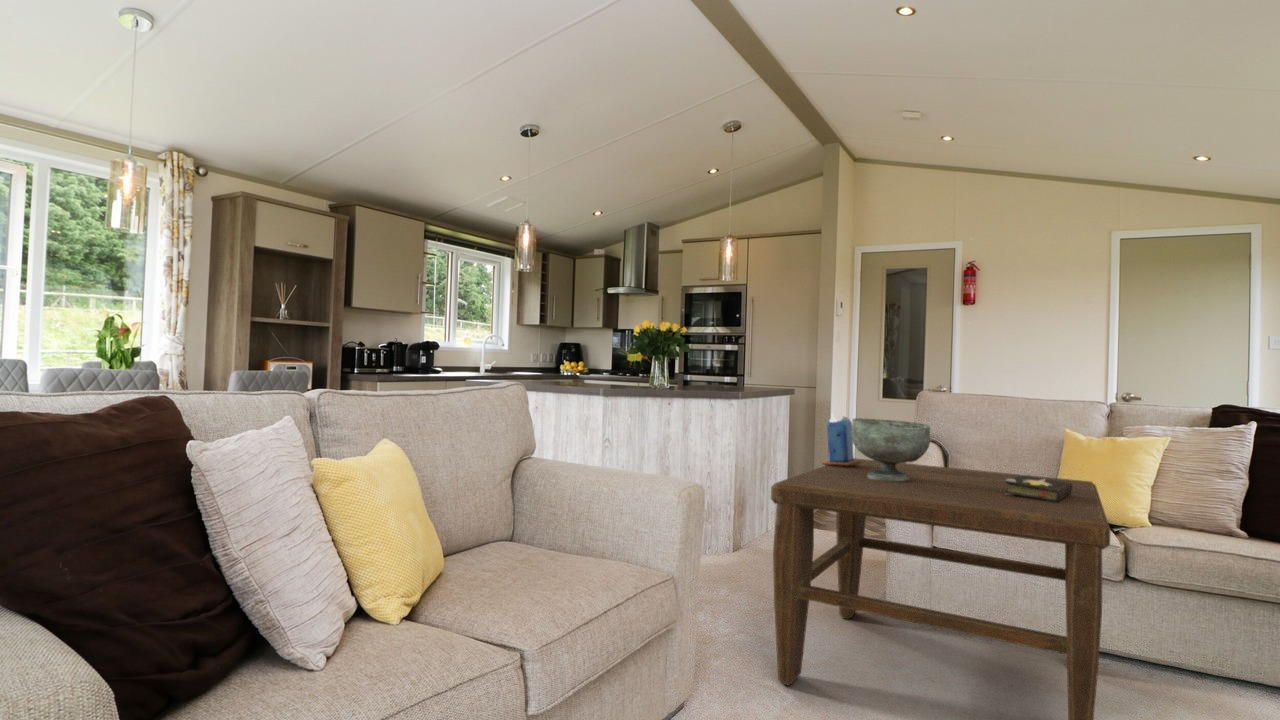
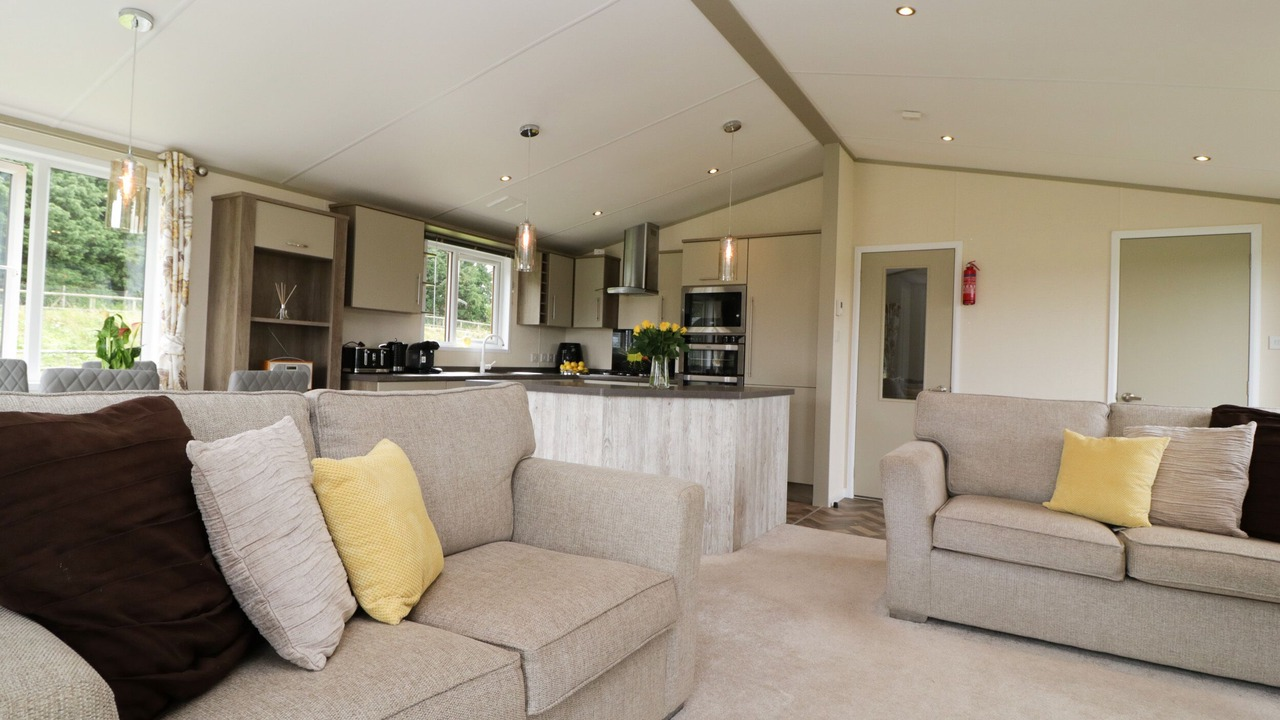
- decorative bowl (890, 449)
- candle (842, 438)
- coffee table (942, 560)
- hardback book (1038, 486)
